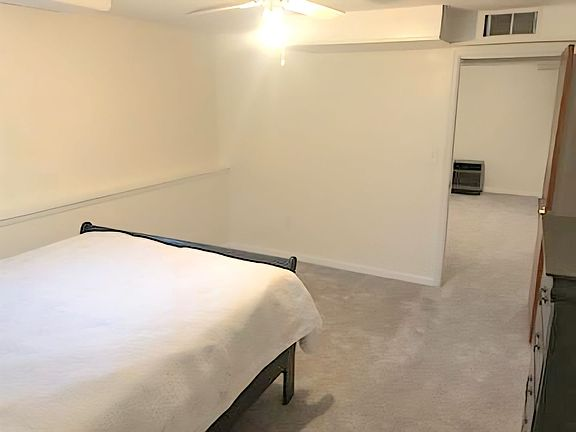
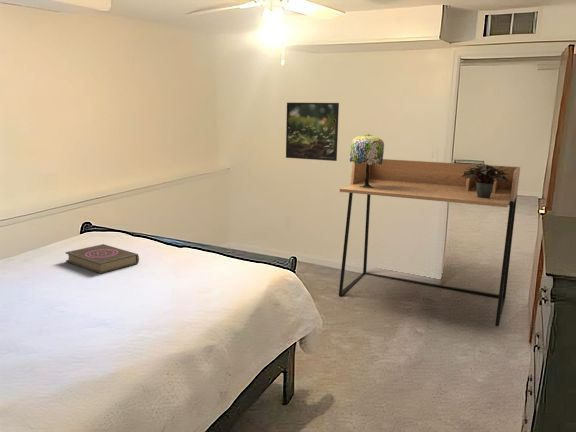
+ potted plant (484, 180)
+ book (102, 257)
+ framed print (311, 131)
+ desk (433, 200)
+ table lamp (366, 160)
